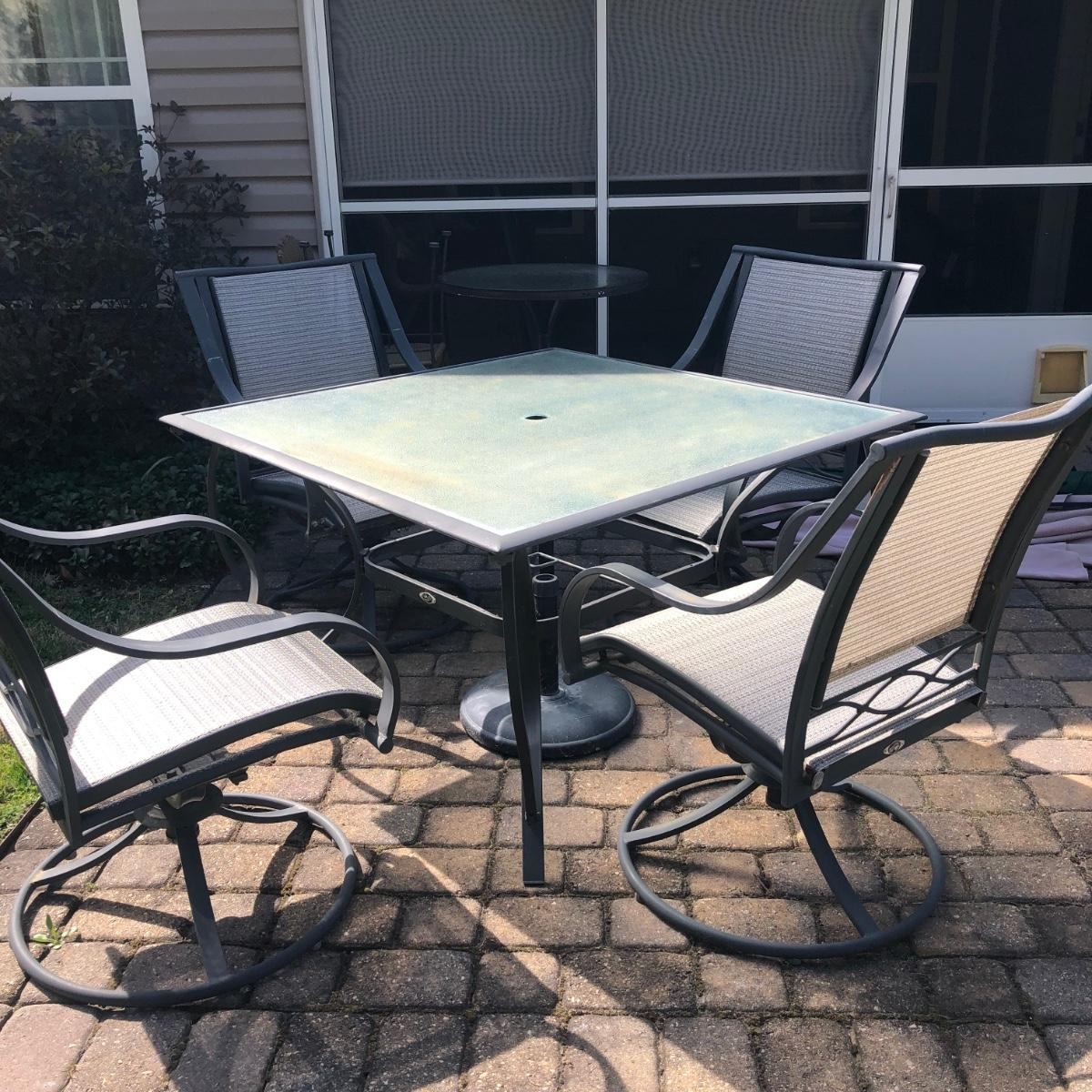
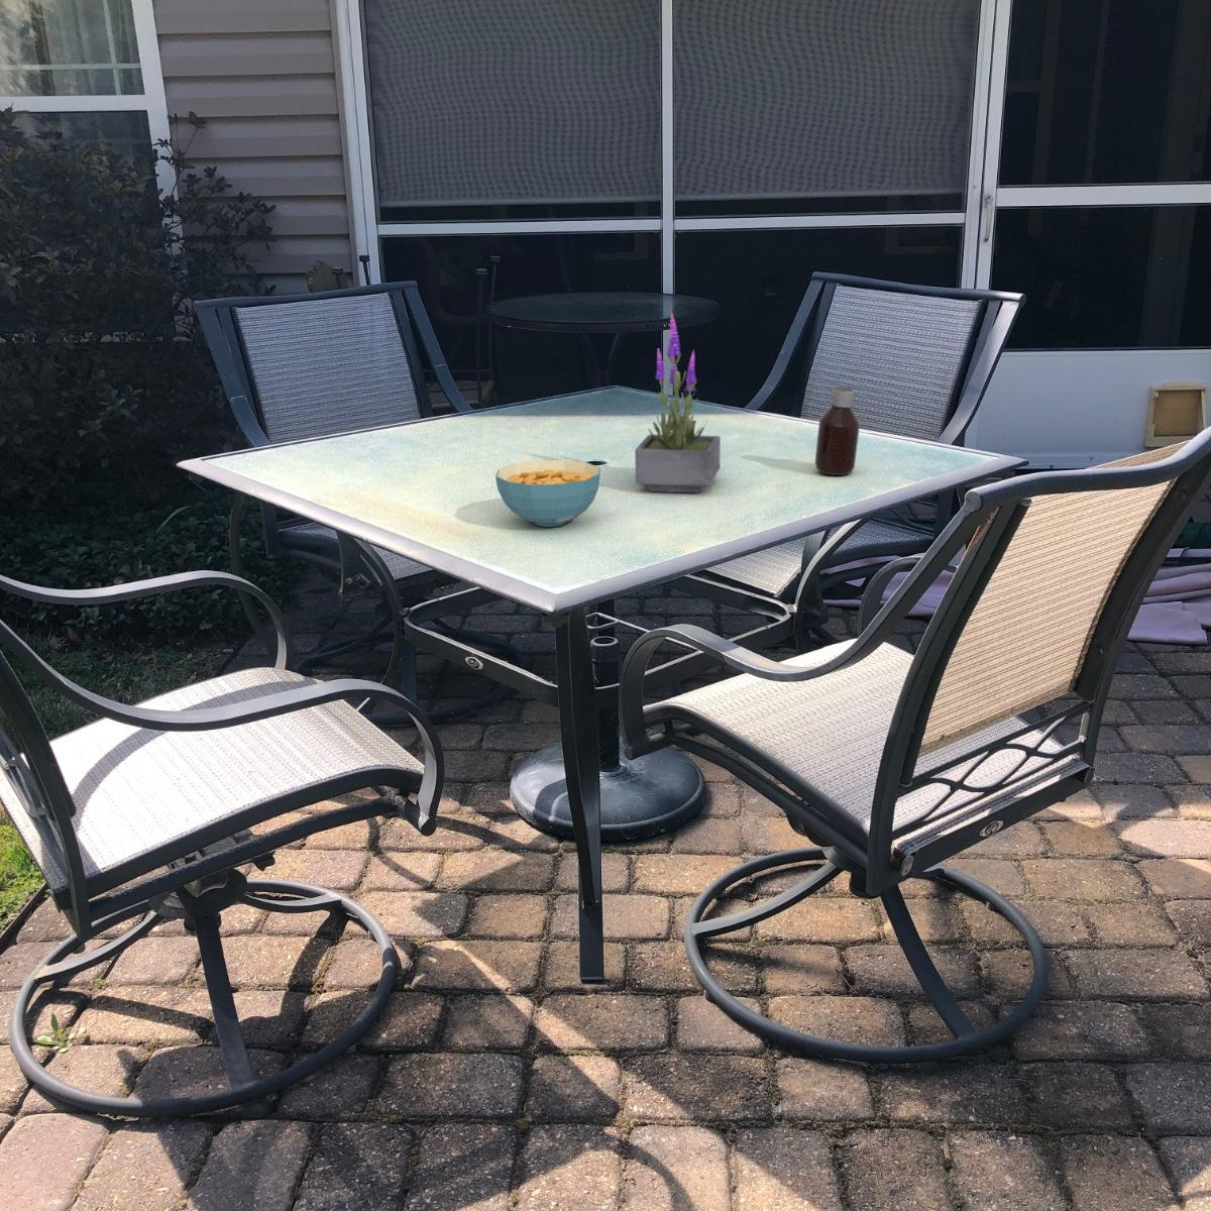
+ cereal bowl (549, 497)
+ bottle (837, 430)
+ potted plant (679, 400)
